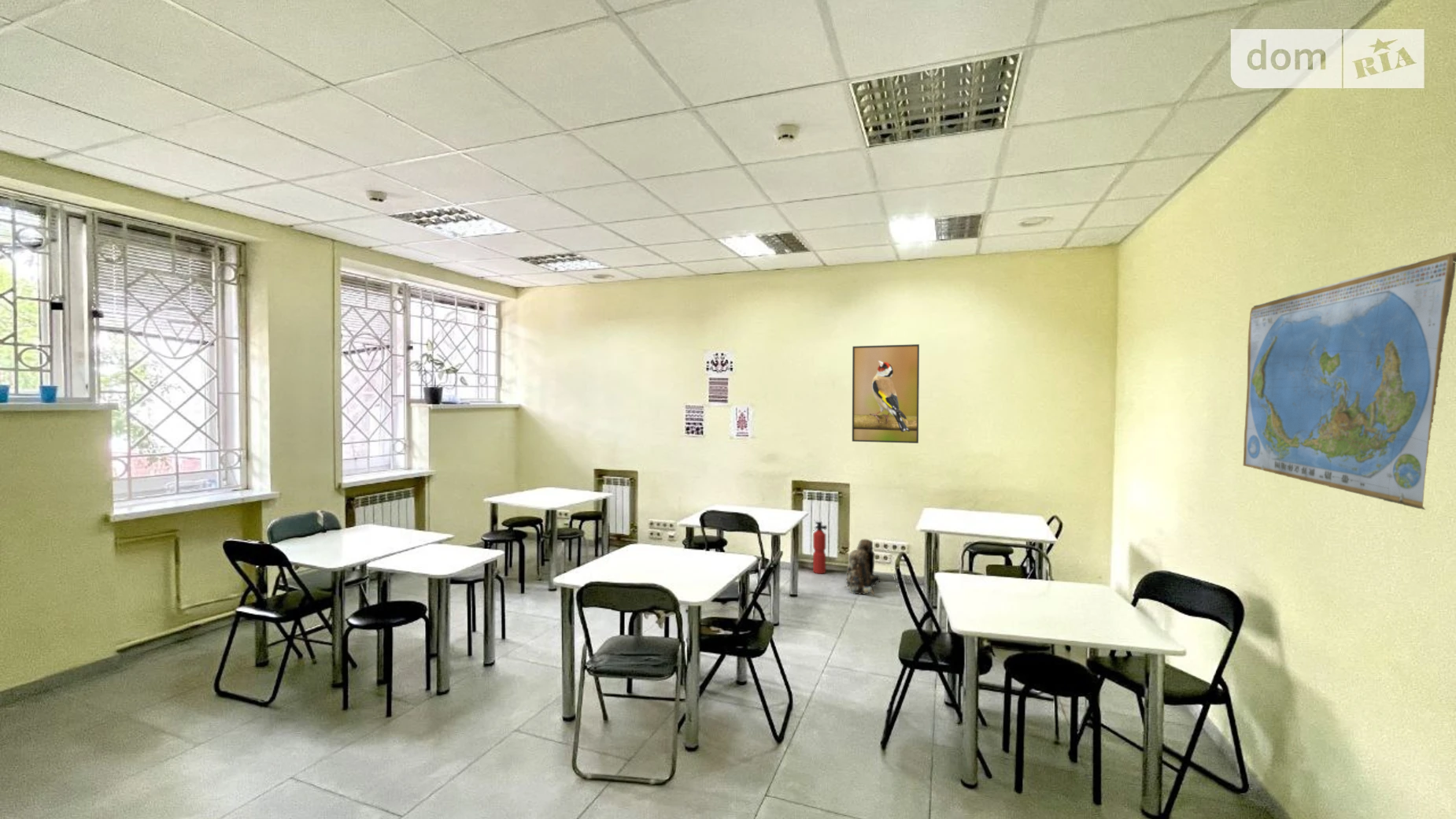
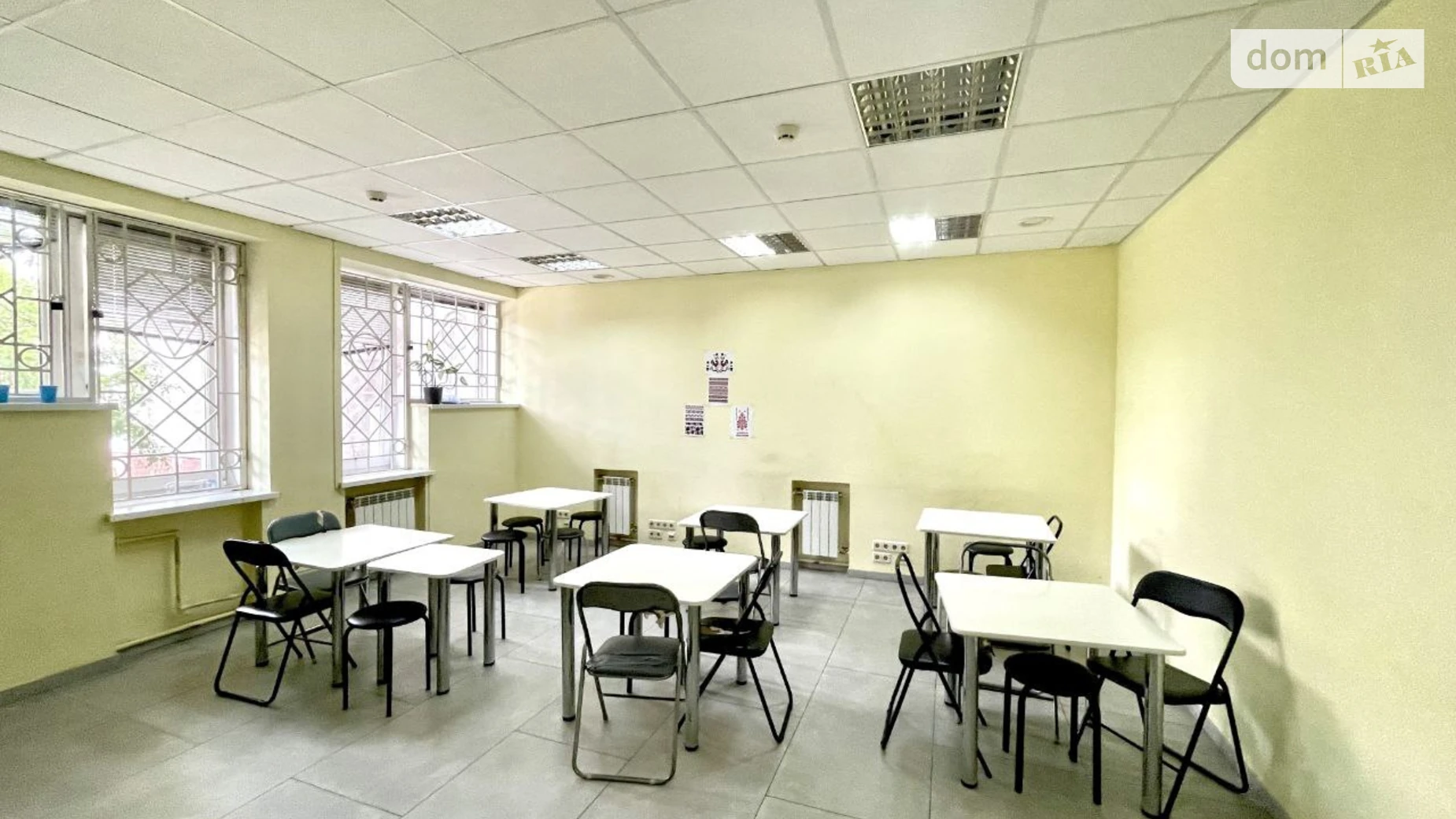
- world map (1322, 385)
- fire extinguisher (818, 547)
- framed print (885, 394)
- backpack (863, 565)
